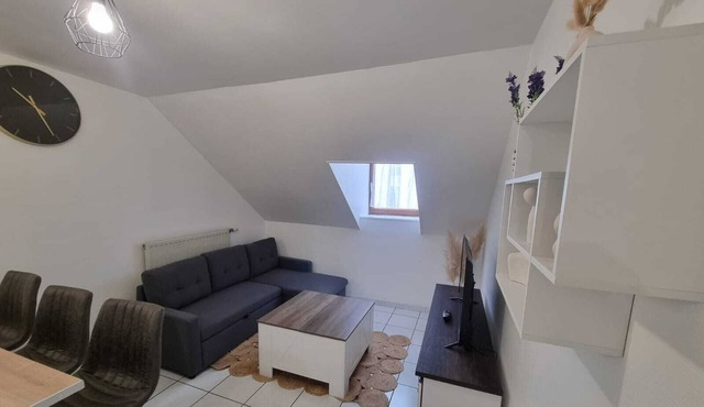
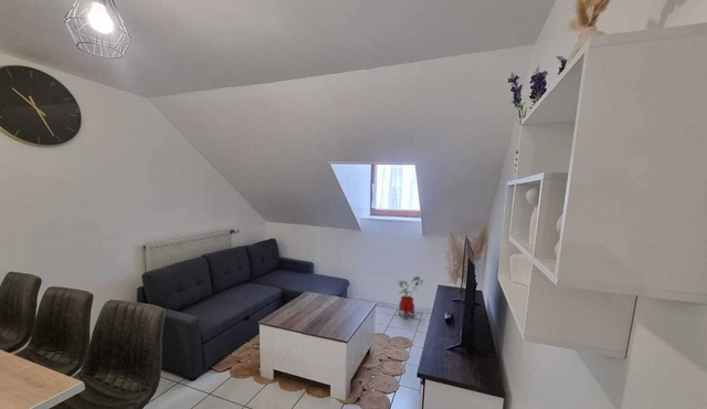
+ house plant (409, 296)
